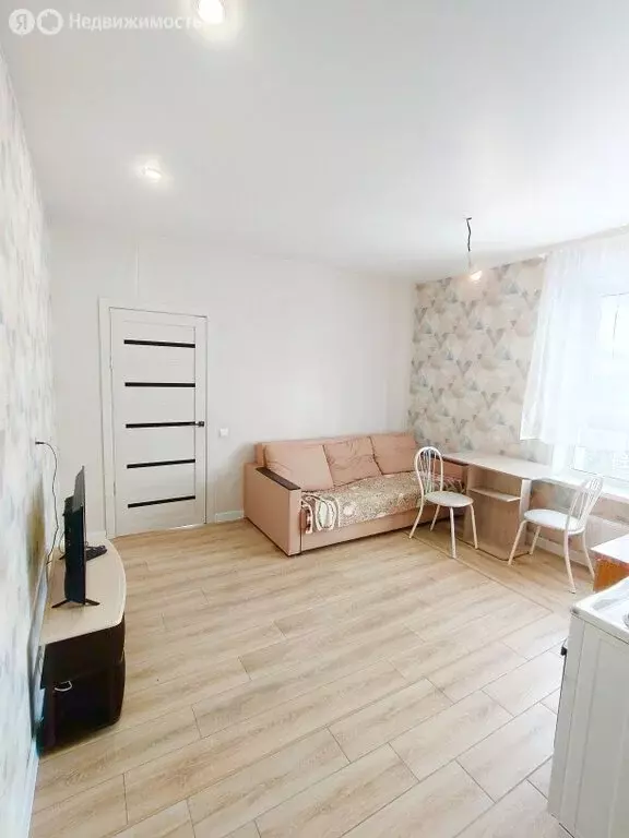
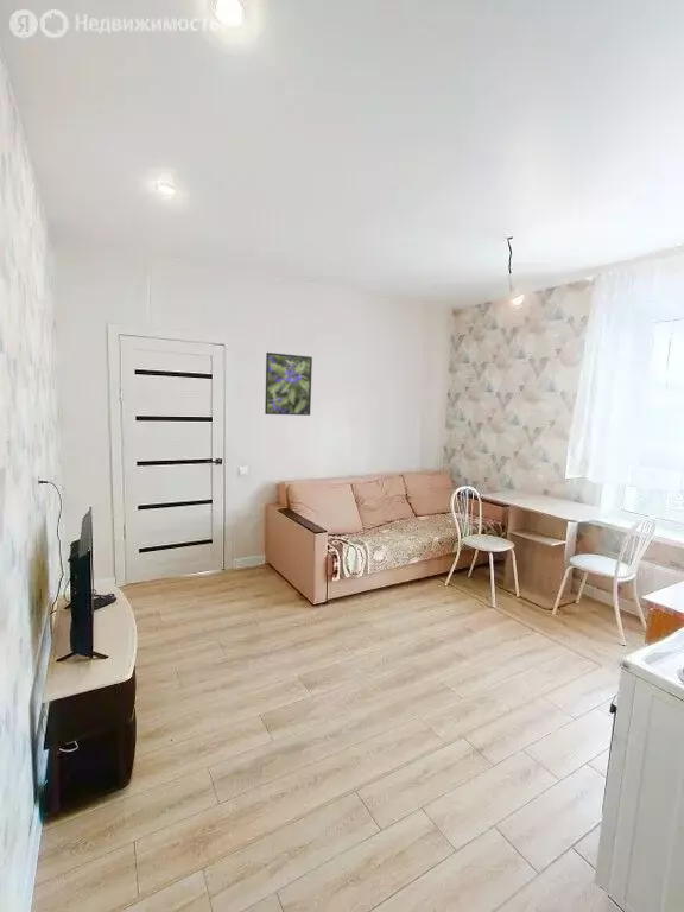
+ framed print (289, 385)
